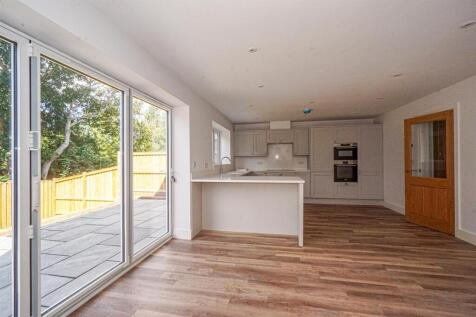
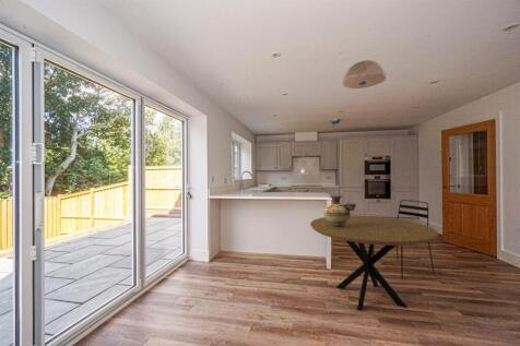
+ dining chair (401, 246)
+ ceramic jug (338, 211)
+ ceiling light (363, 74)
+ dining table (368, 261)
